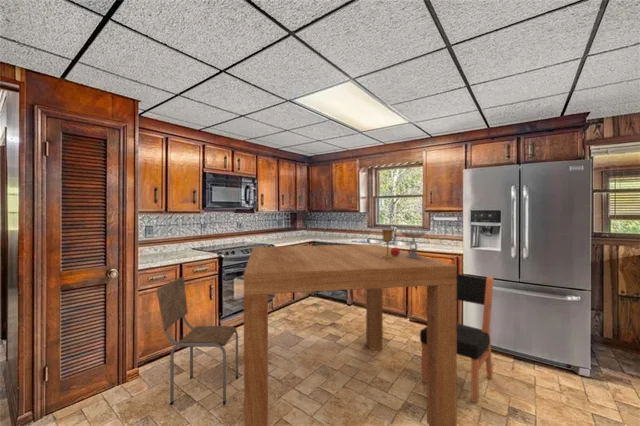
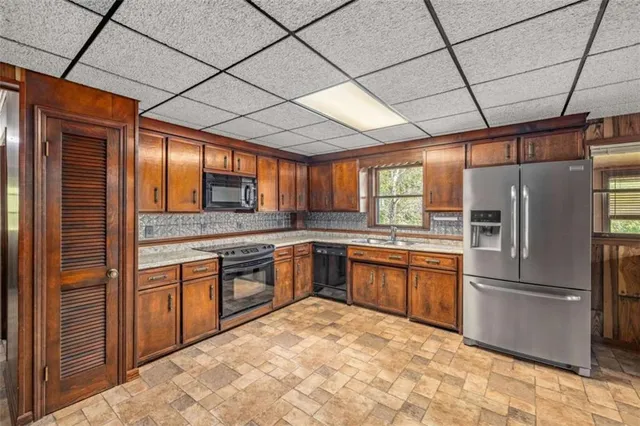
- dining chair (200, 336)
- goblet (405, 236)
- dining chair (457, 328)
- table (332, 290)
